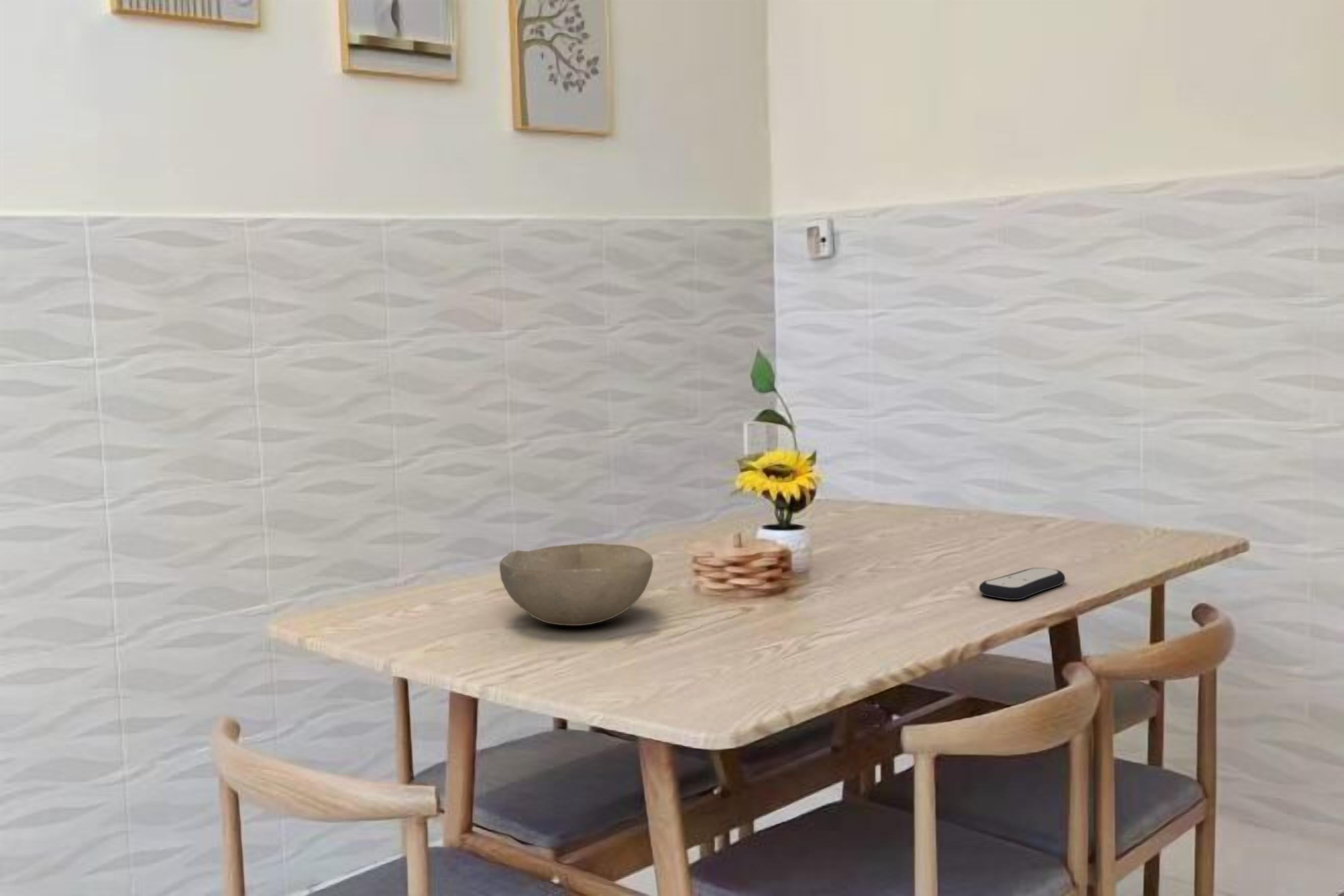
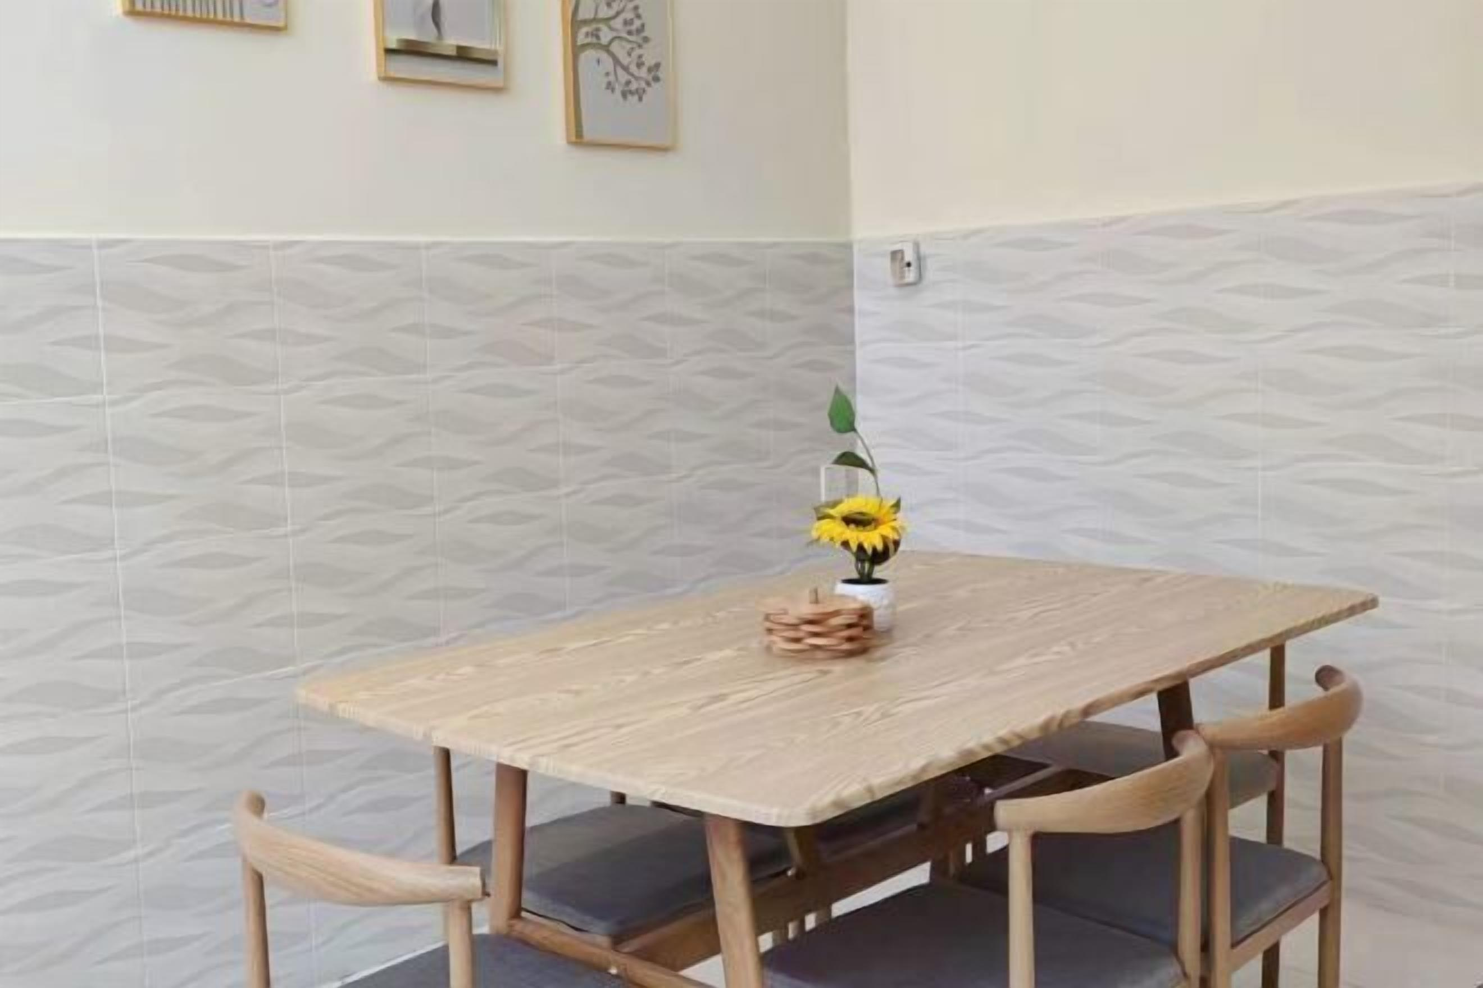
- bowl (577, 588)
- remote control (1024, 582)
